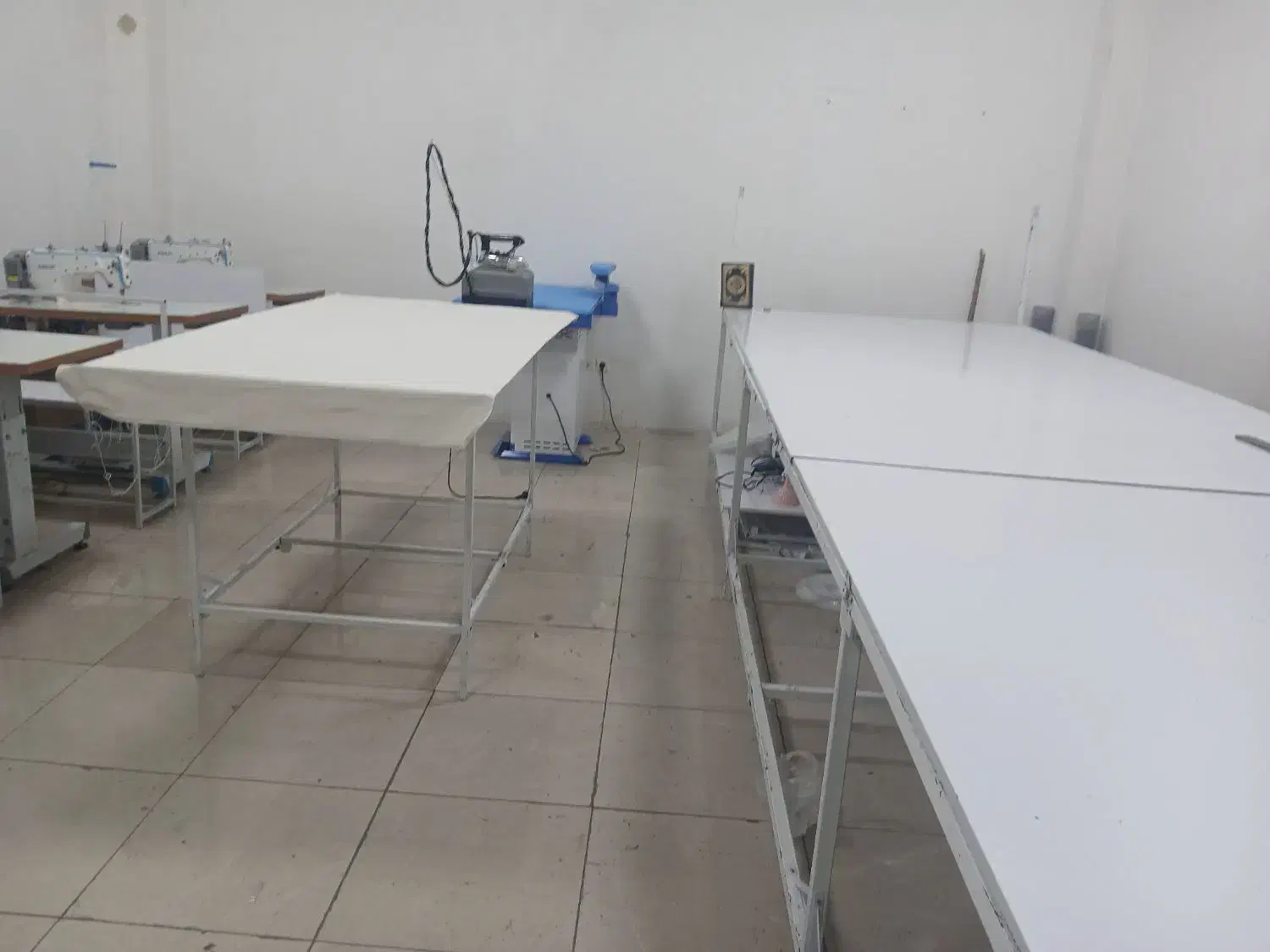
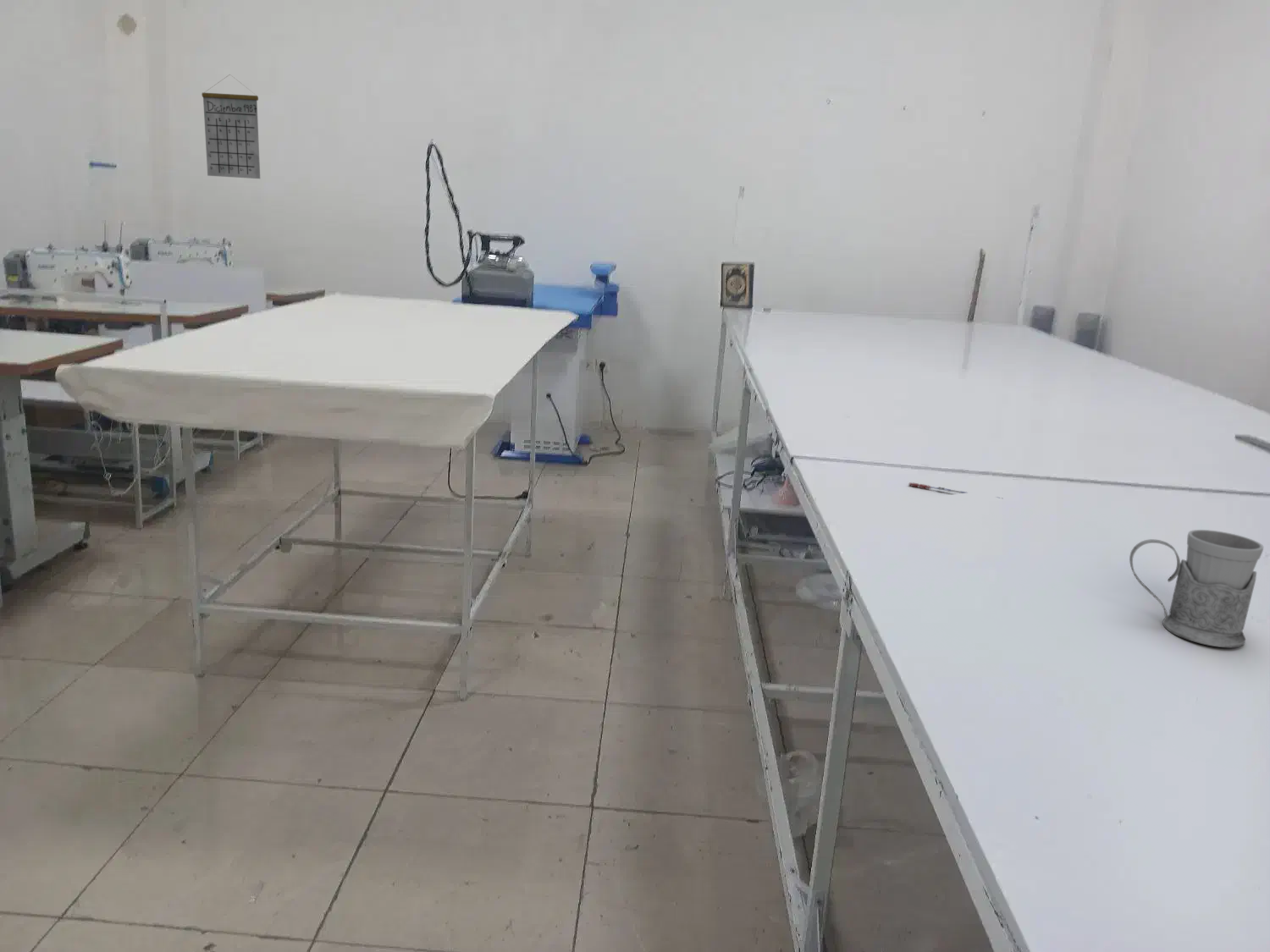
+ calendar (231, 126)
+ pen (956, 491)
+ mug (1190, 582)
